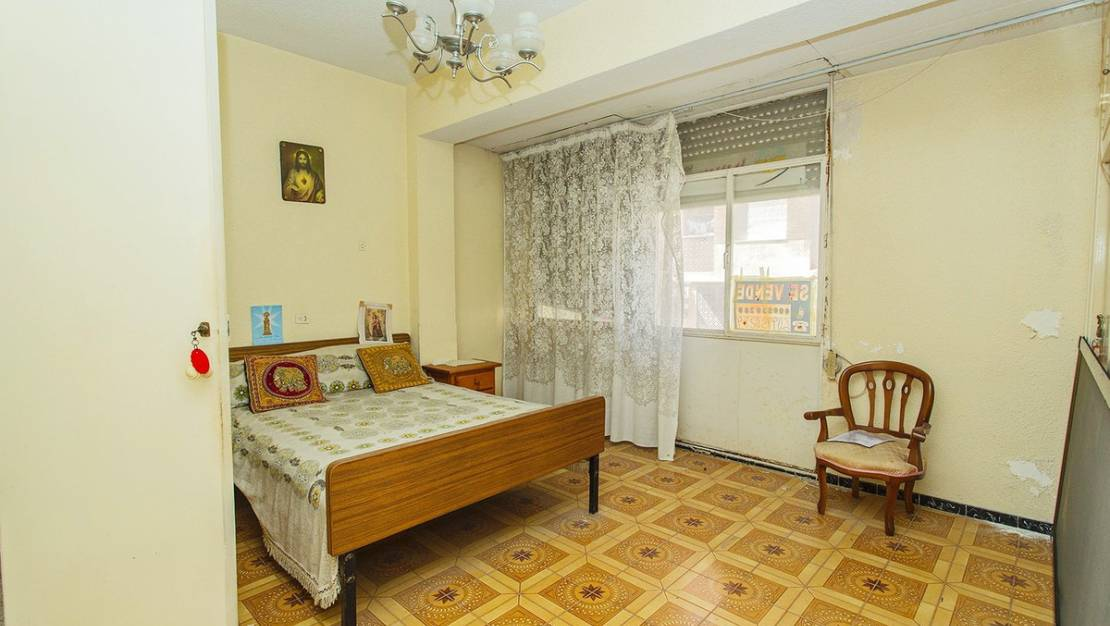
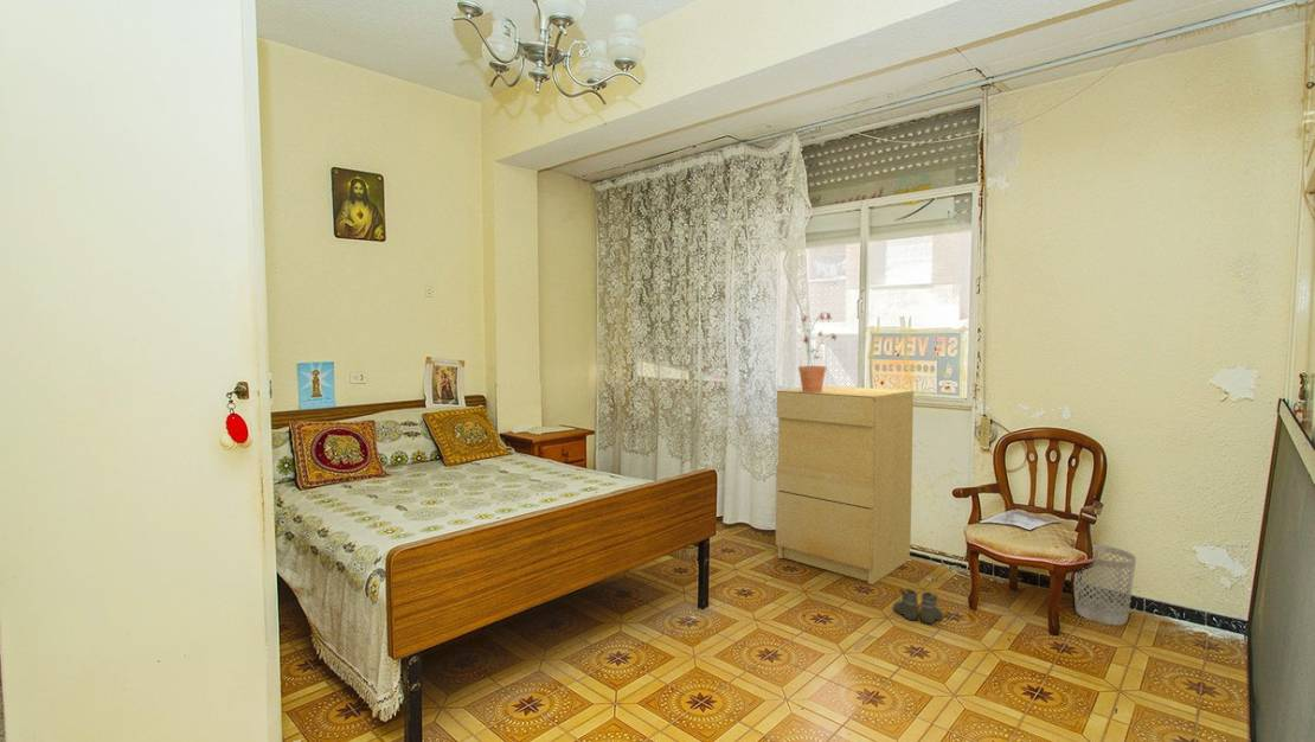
+ wastebasket (1102, 583)
+ cabinet (843, 475)
+ boots (922, 603)
+ potted plant (813, 352)
